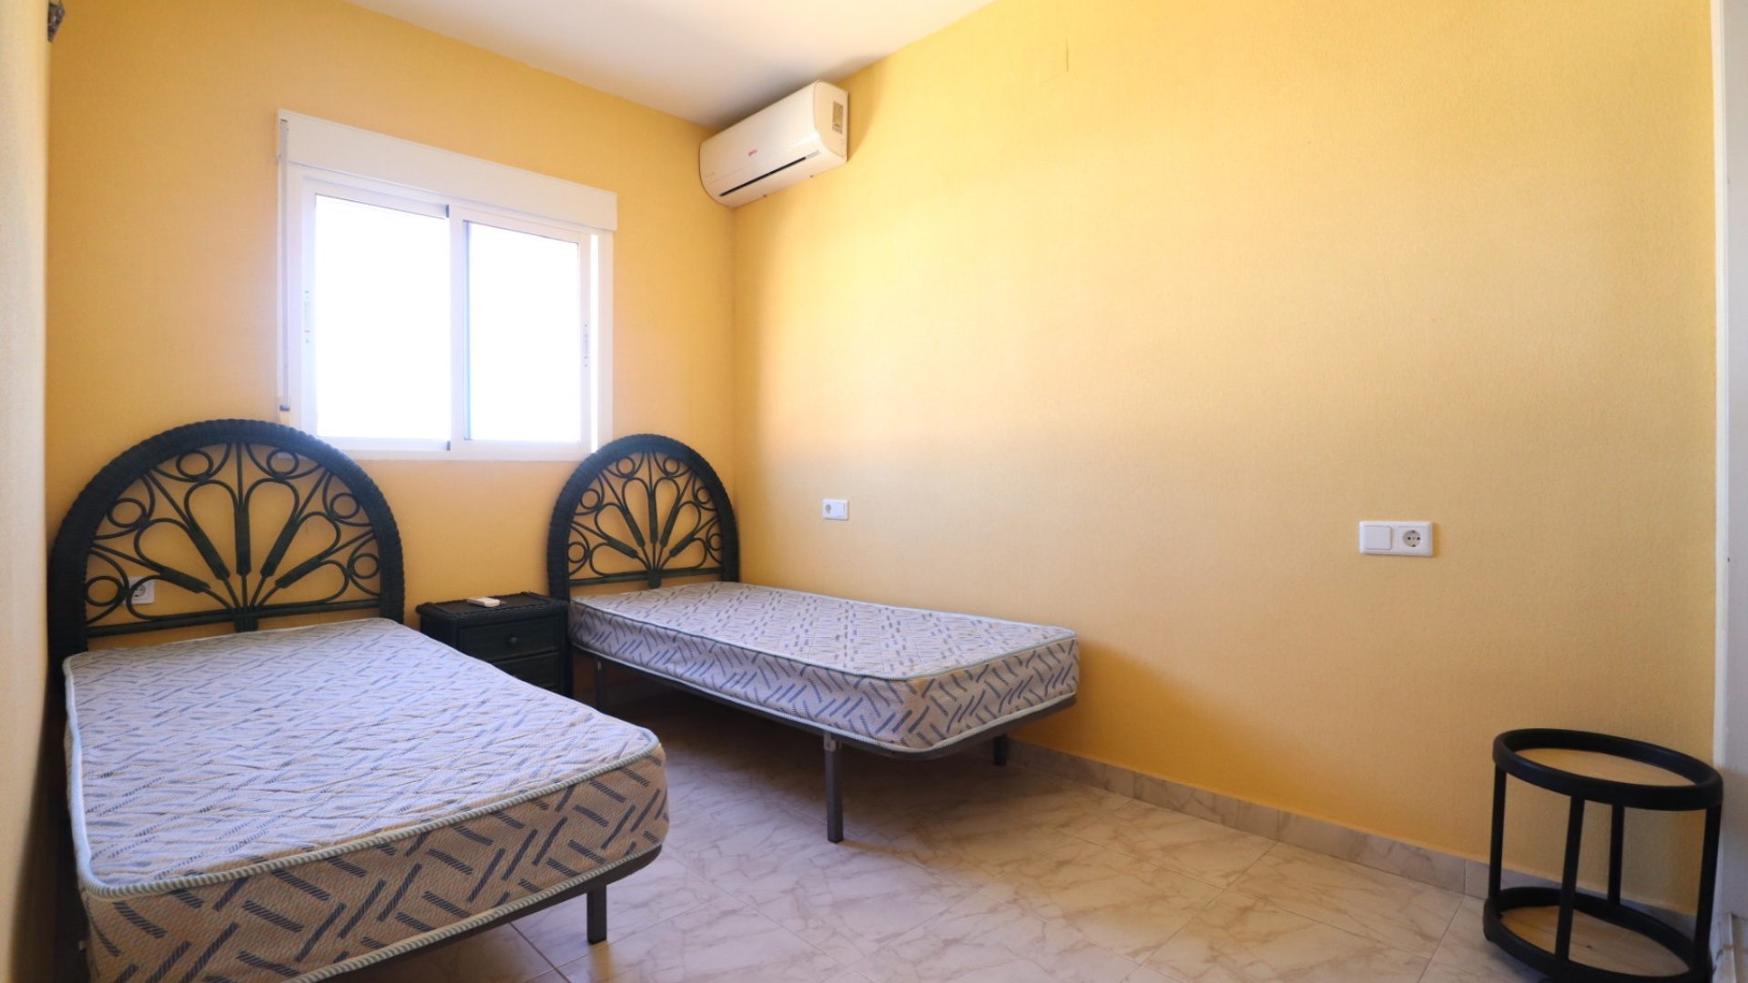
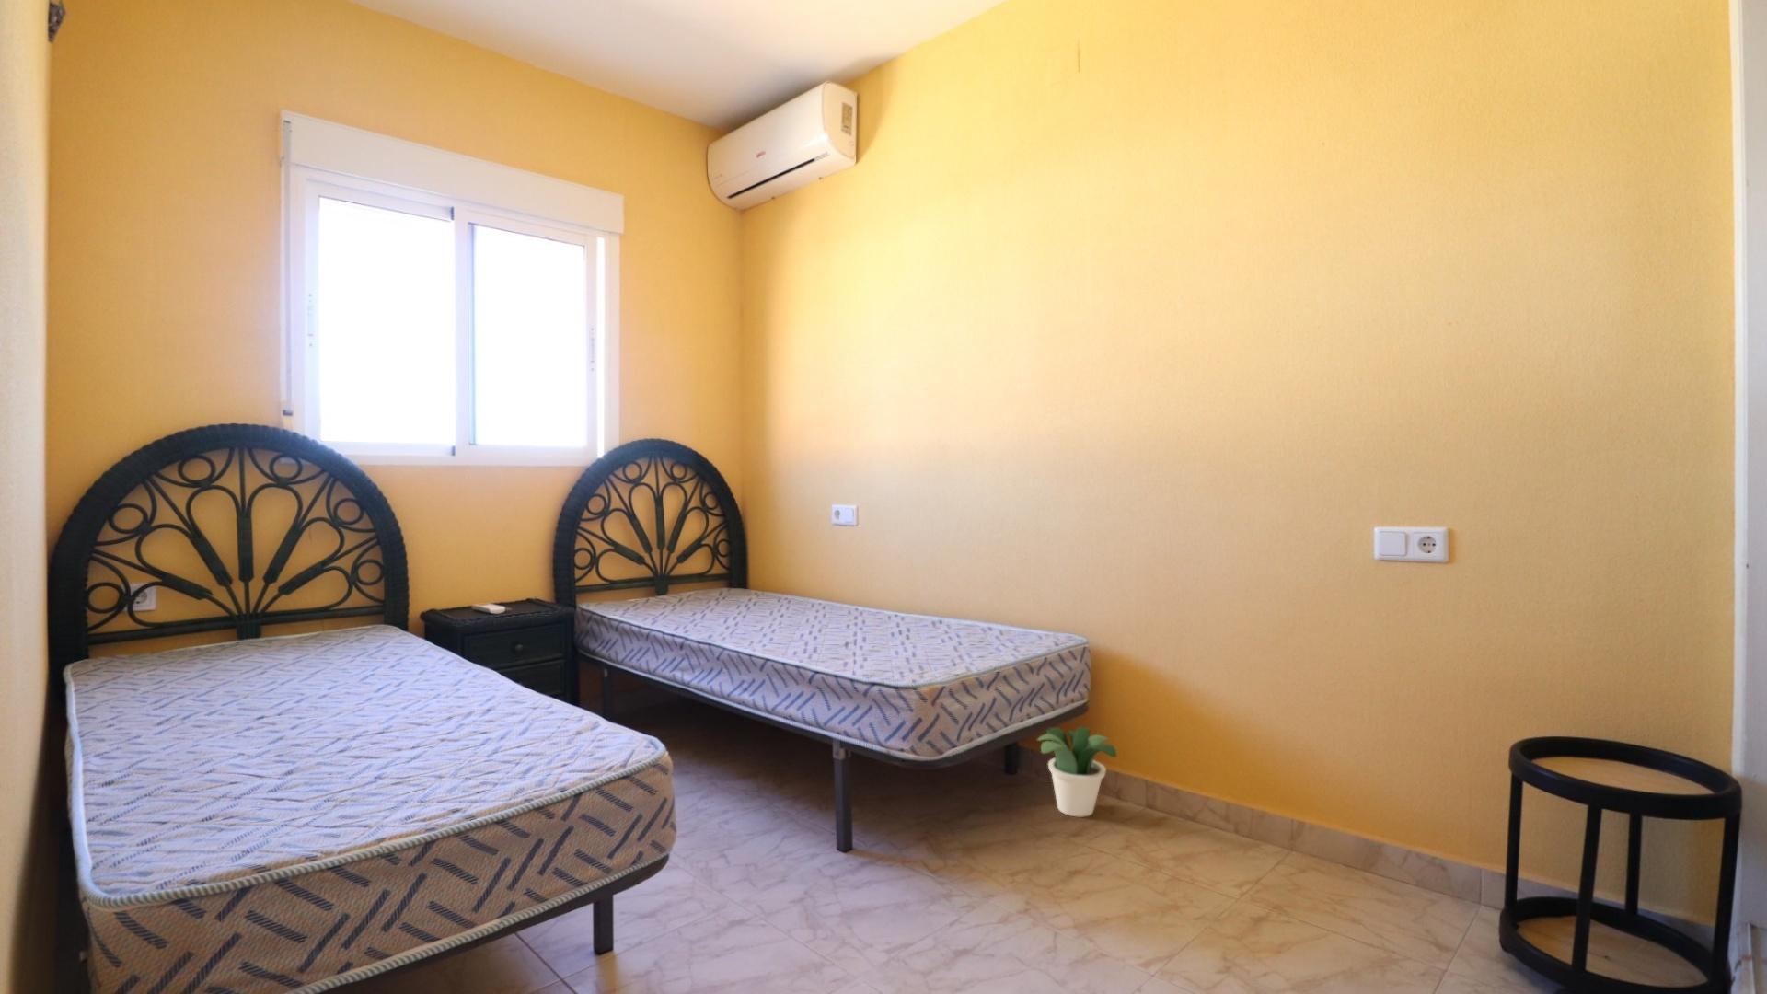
+ potted plant (1074, 773)
